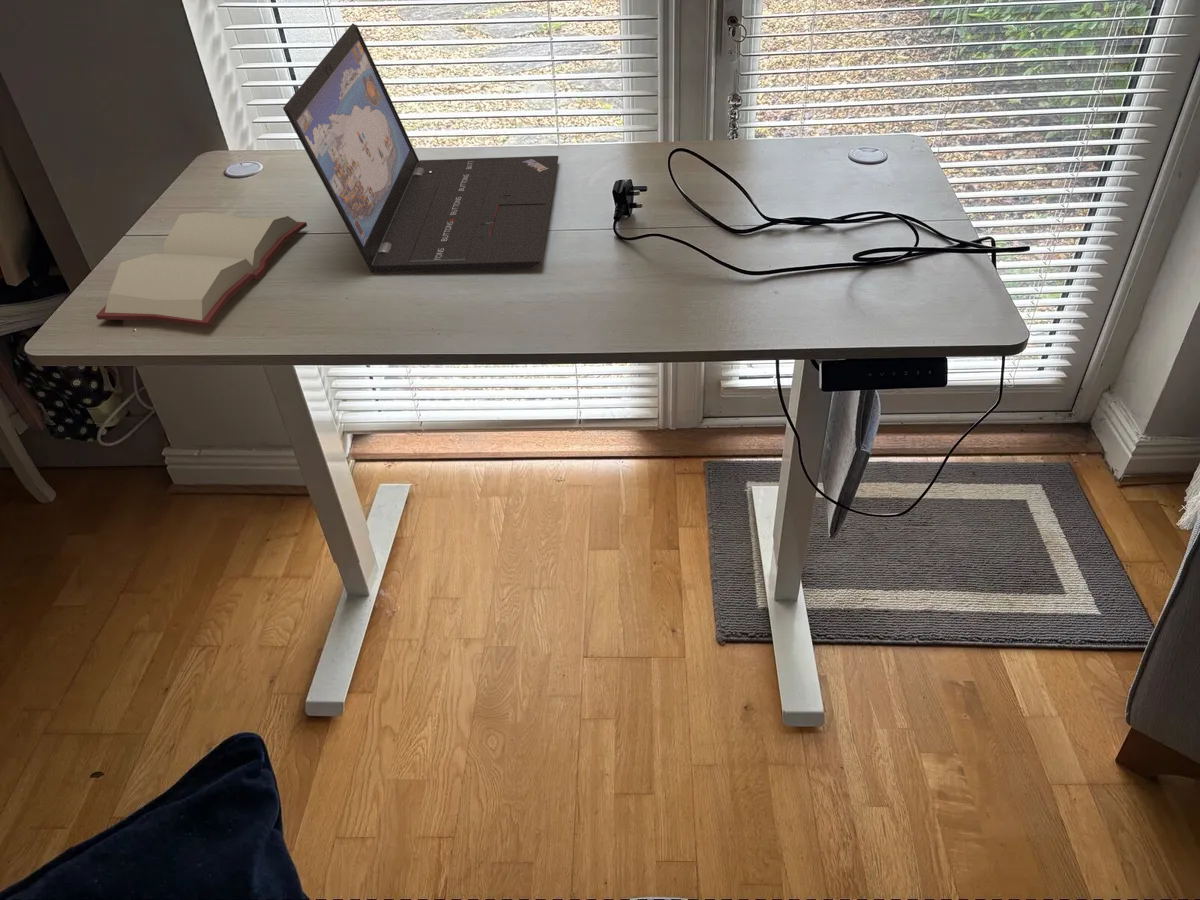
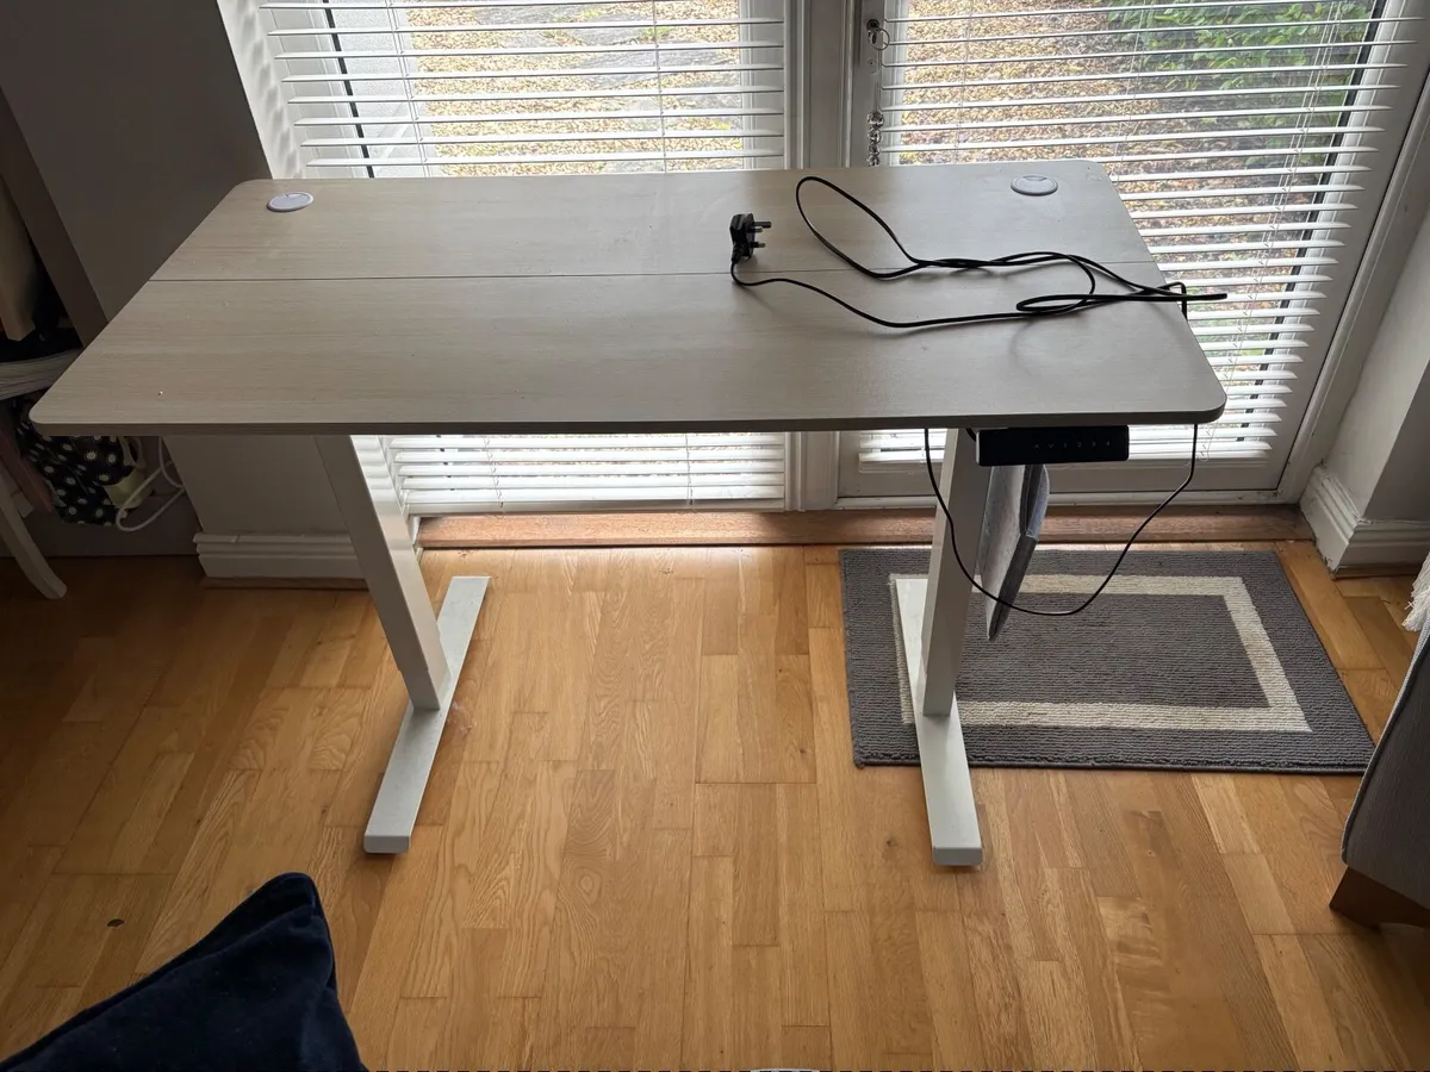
- hardback book (206, 257)
- laptop (443, 159)
